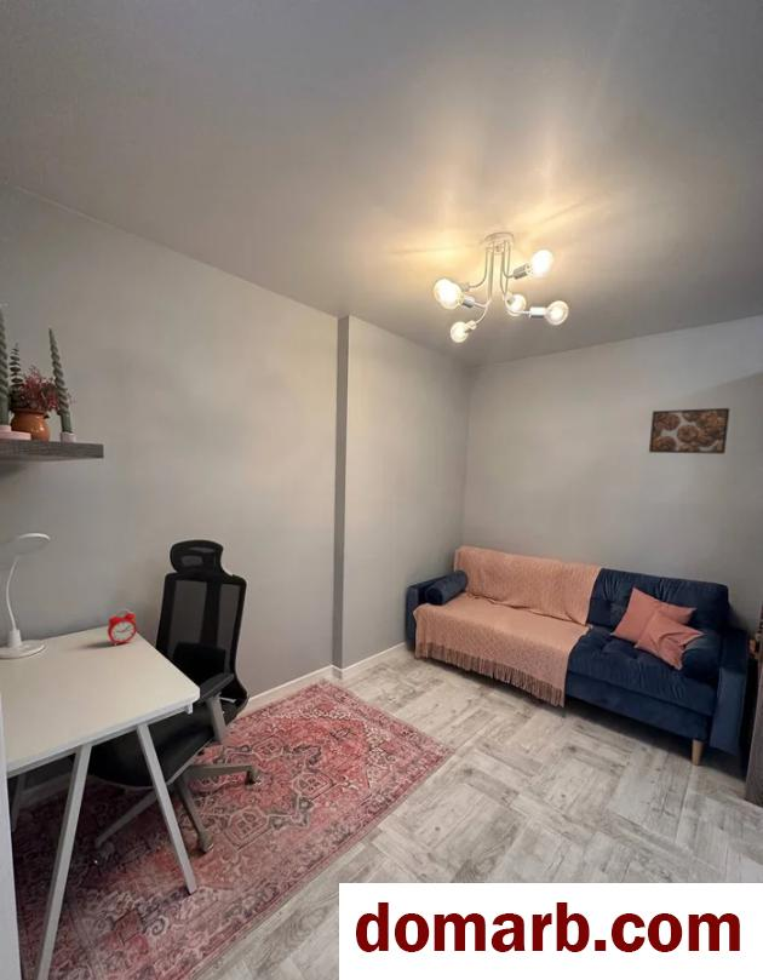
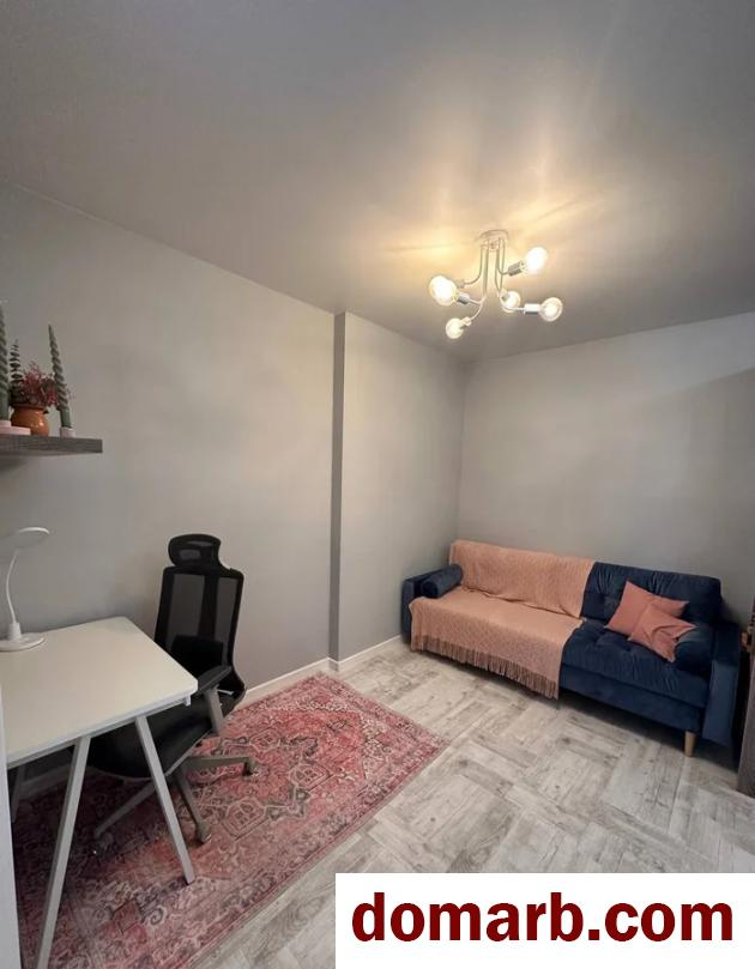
- alarm clock (122, 625)
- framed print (687, 431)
